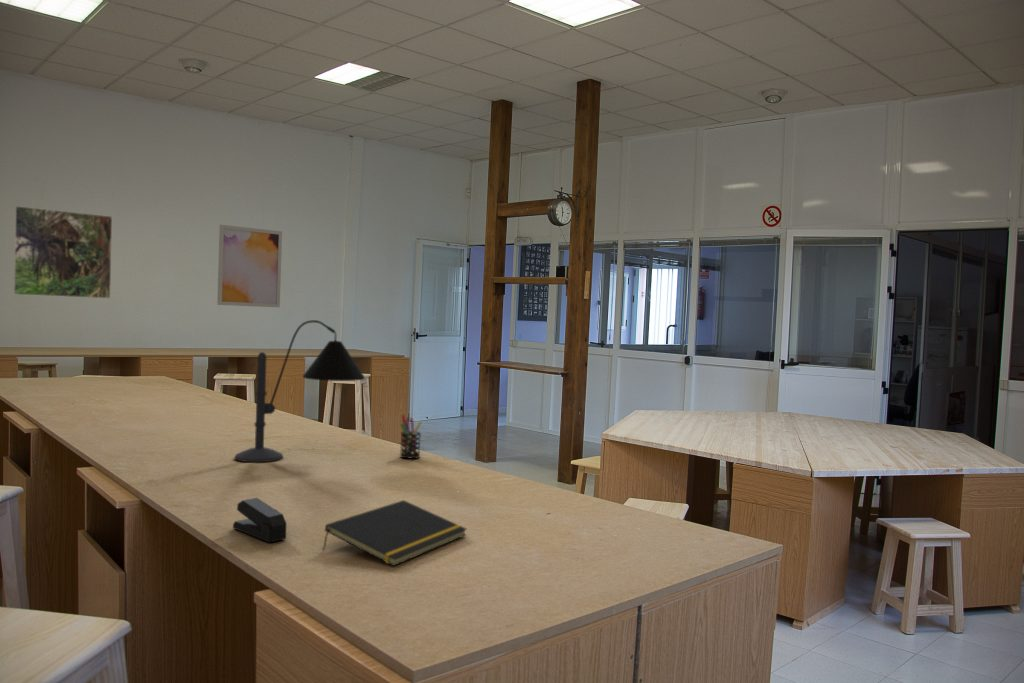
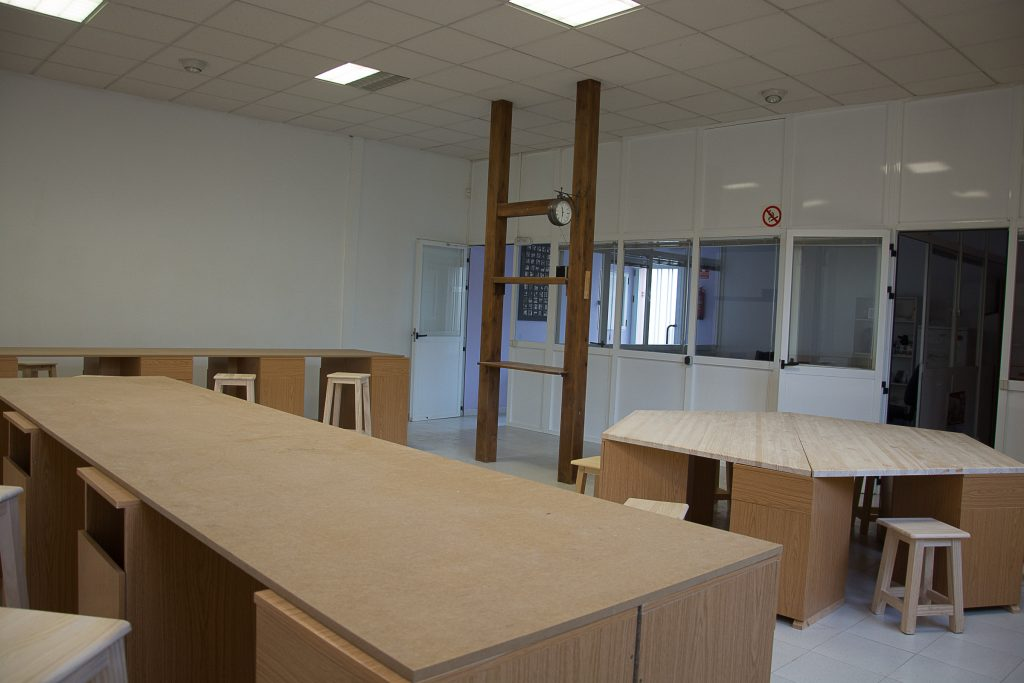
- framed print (64, 254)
- notepad (398, 529)
- desk lamp (306, 378)
- stapler (260, 518)
- wall art (250, 267)
- pen holder (408, 436)
